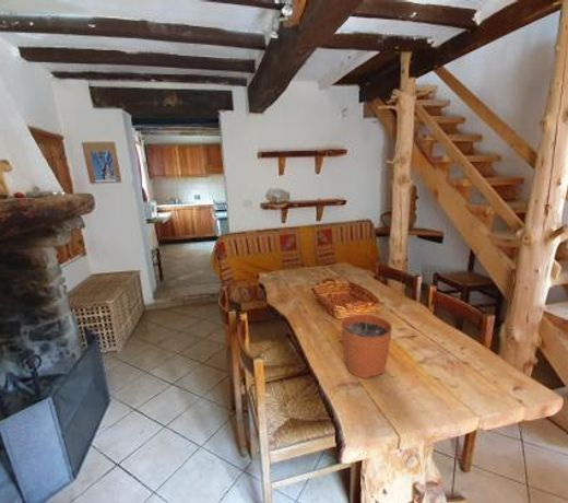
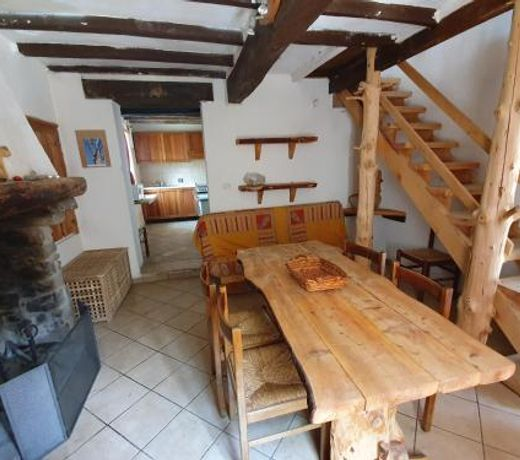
- plant pot (365, 336)
